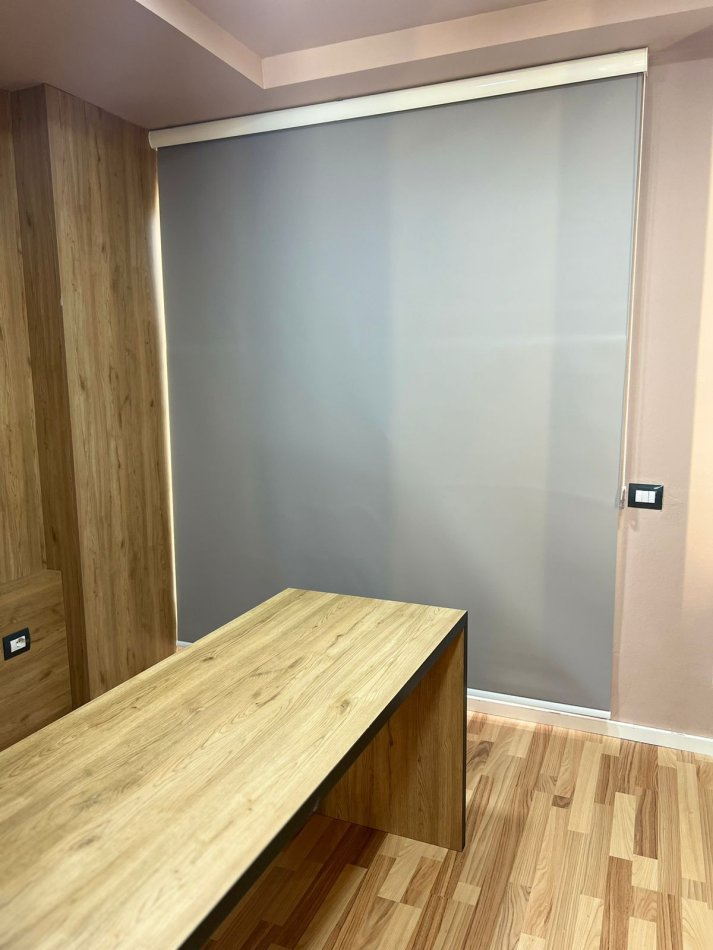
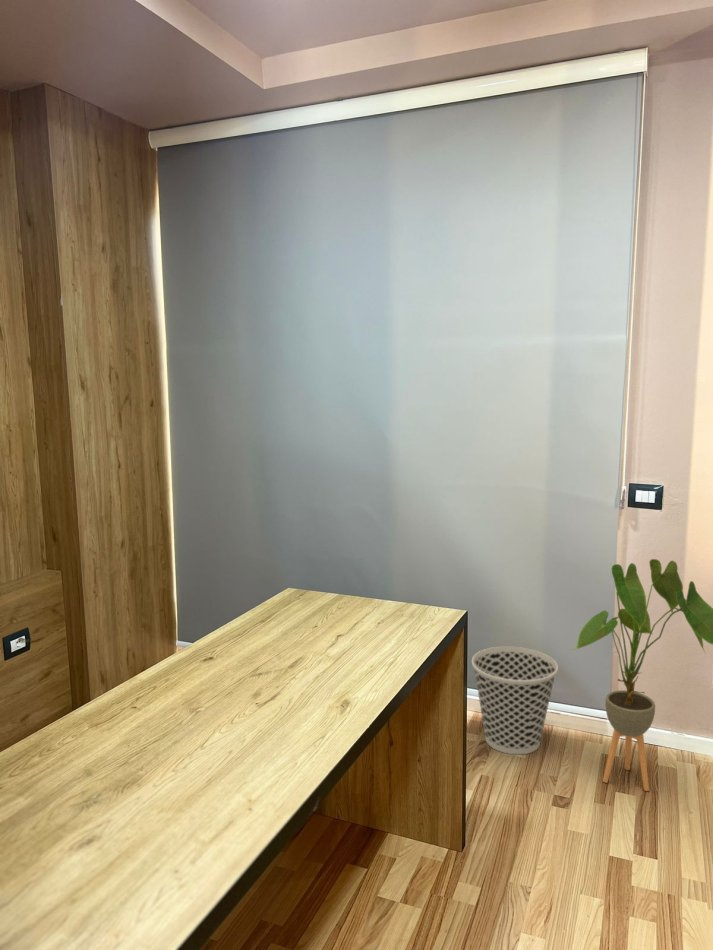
+ wastebasket (513, 701)
+ house plant (641, 672)
